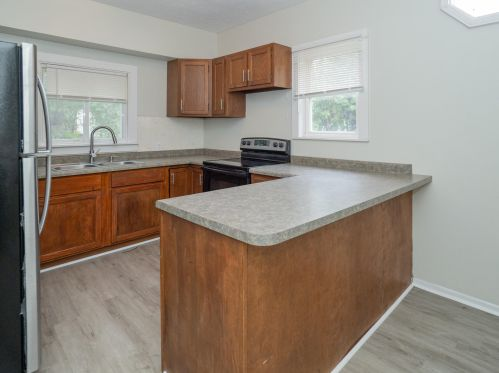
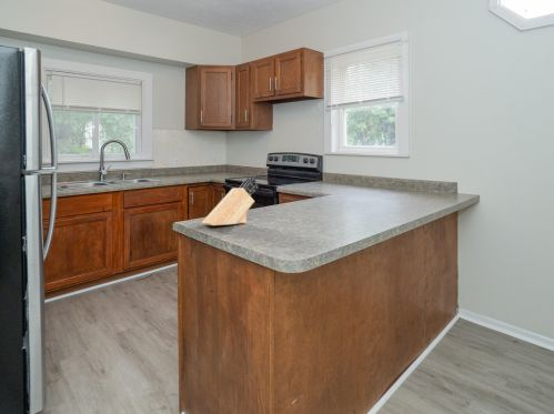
+ knife block (232, 199)
